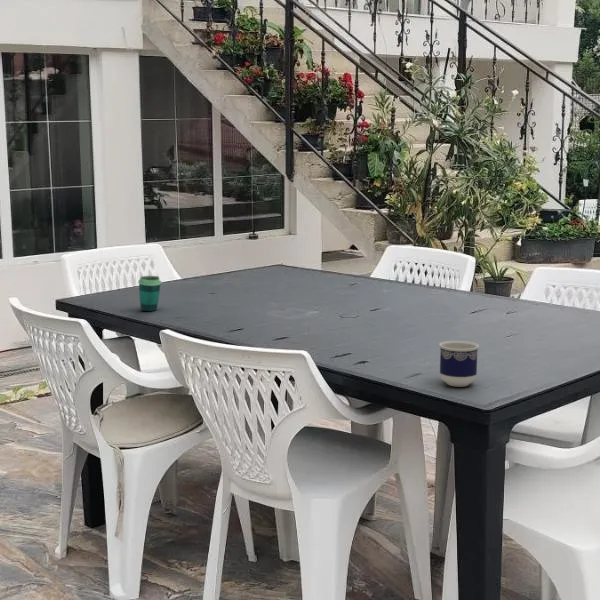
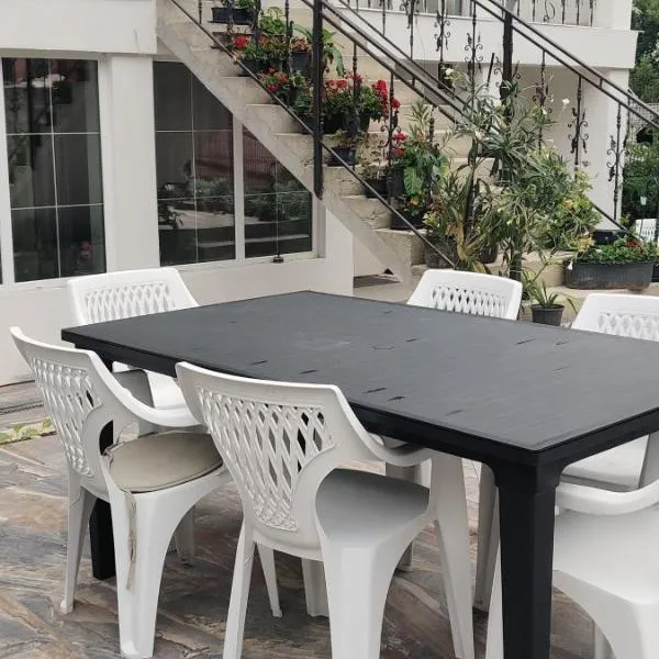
- cup (150, 293)
- cup (455, 363)
